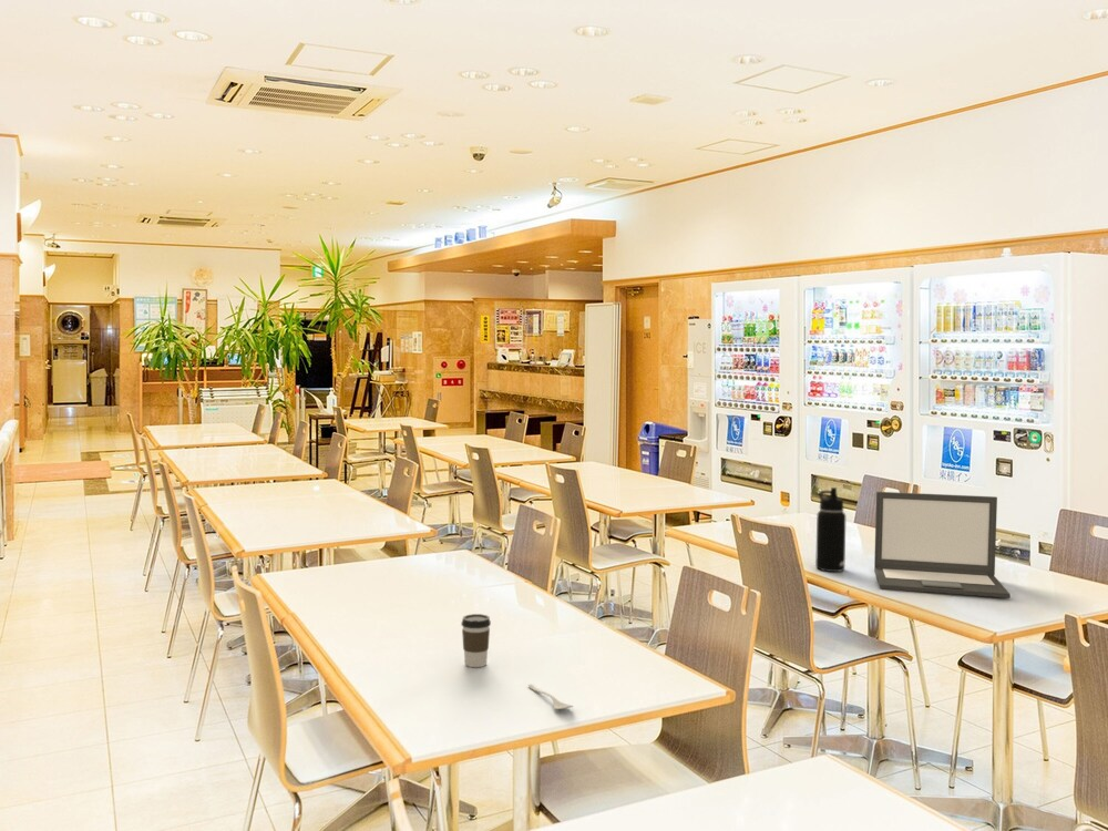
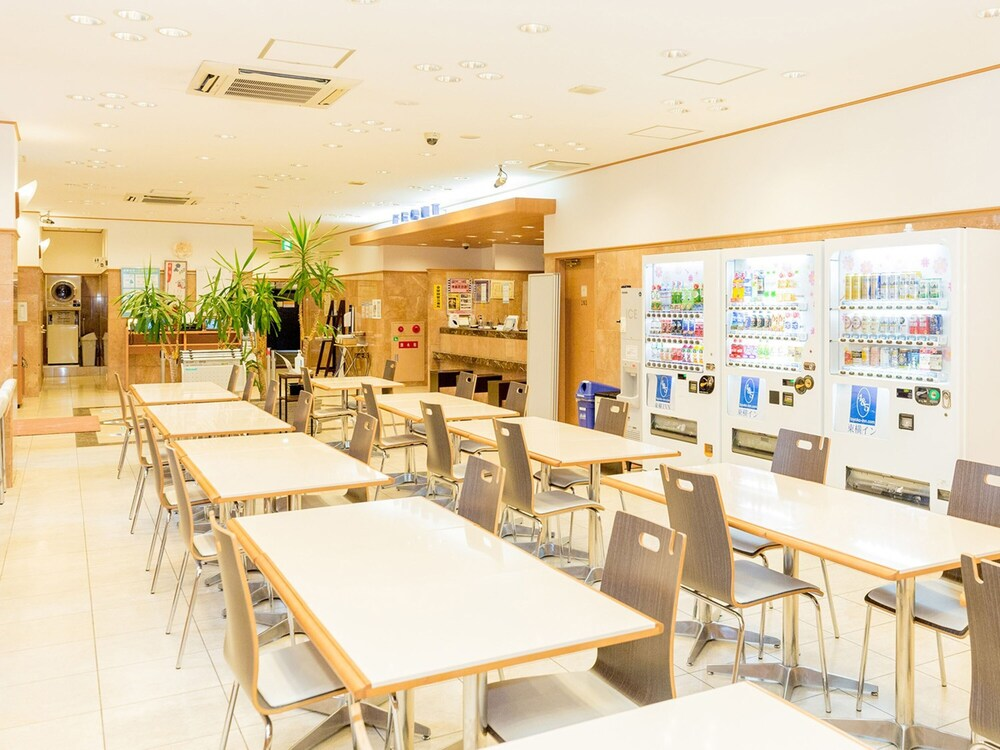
- coffee cup (475, 640)
- laptop (938, 541)
- water bottle (830, 526)
- spoon (548, 695)
